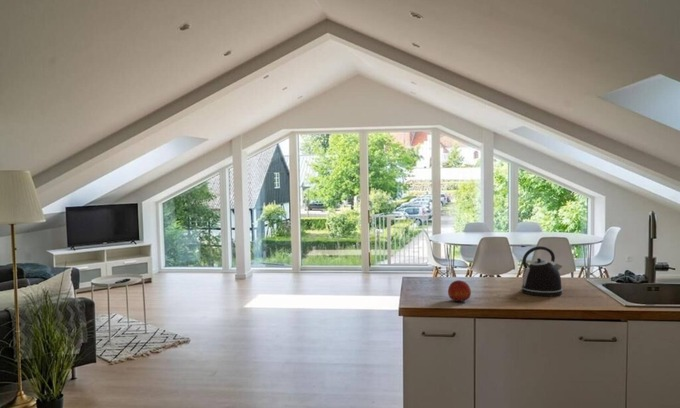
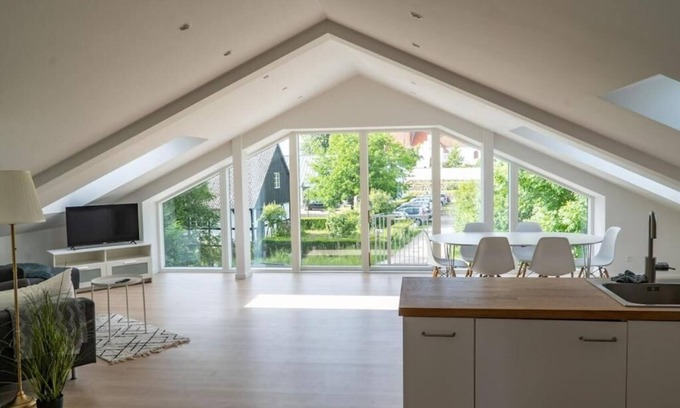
- fruit (459, 290)
- kettle (541, 269)
